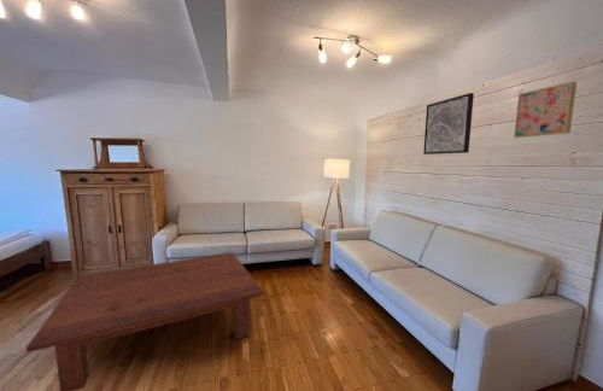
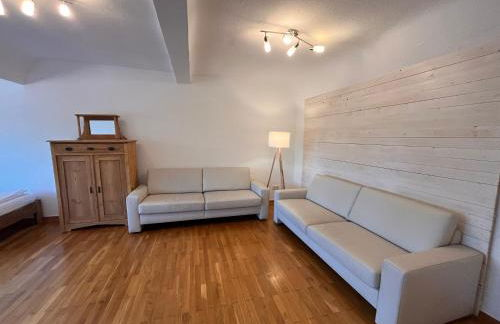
- wall art (445, 127)
- coffee table (166, 305)
- wall art (541, 112)
